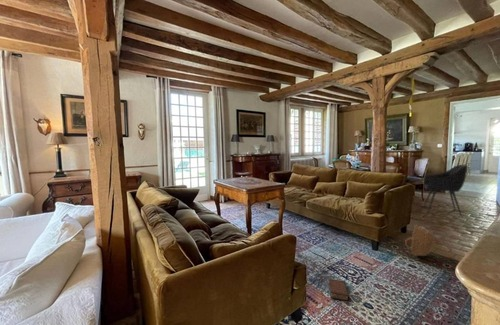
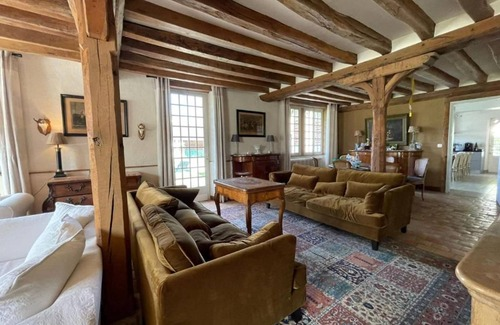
- book (338, 289)
- armchair (442, 188)
- woven basket (421, 241)
